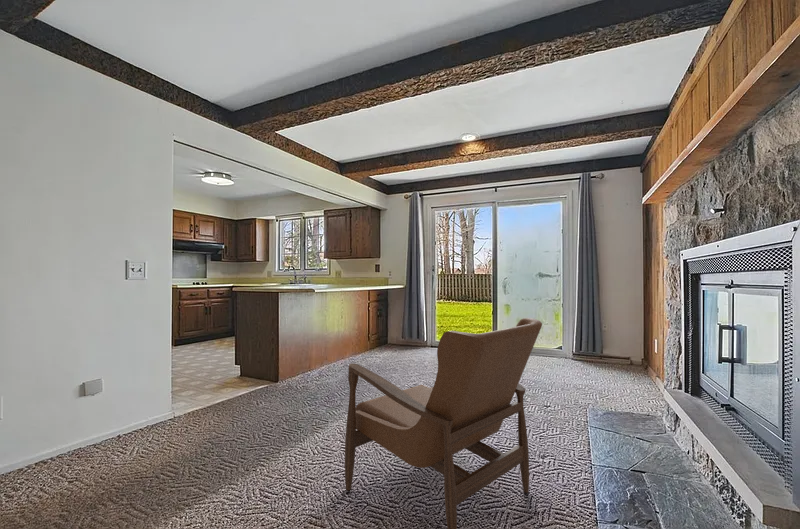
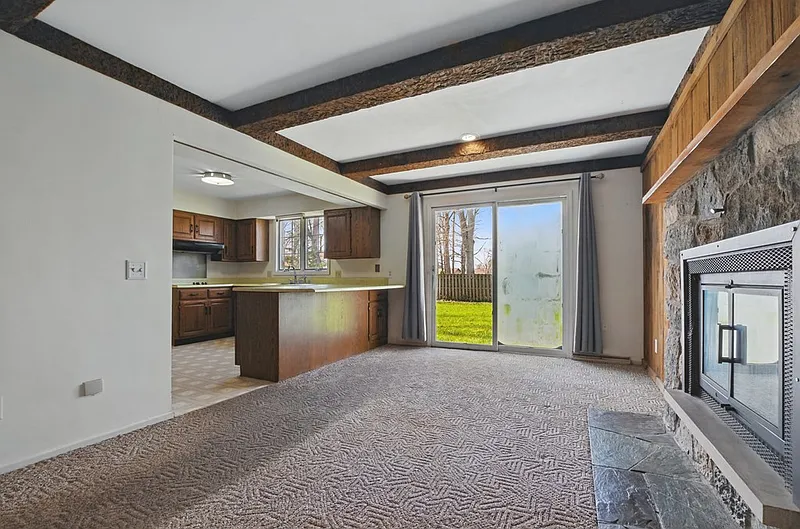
- armchair (443, 403)
